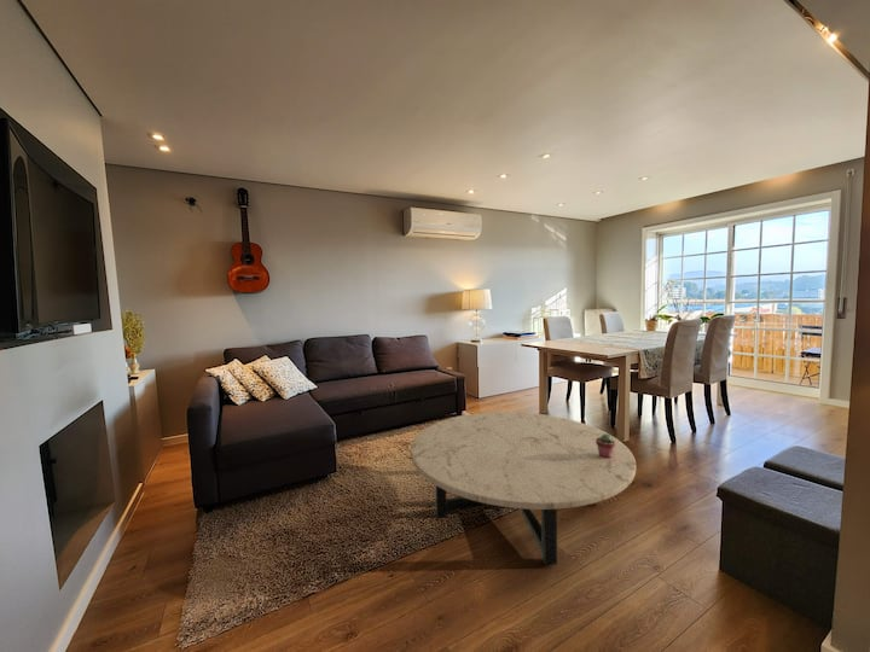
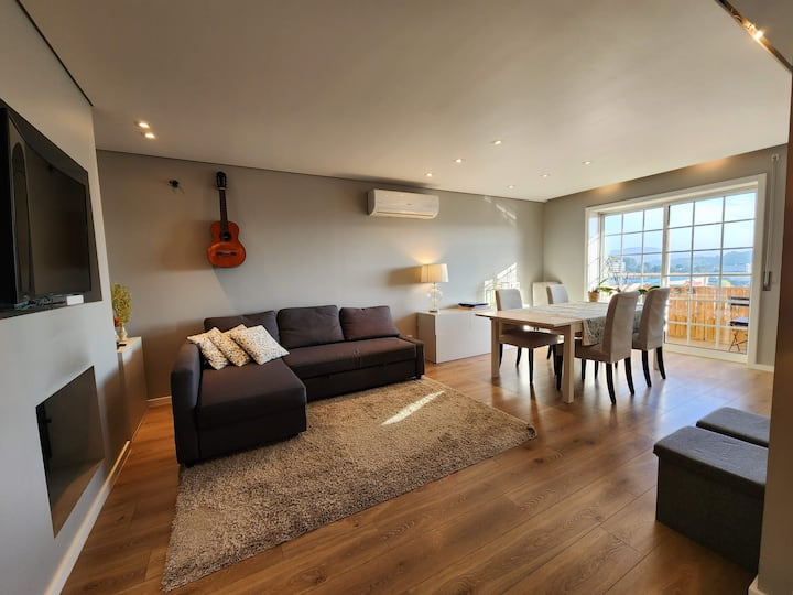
- coffee table (516, 476)
- potted succulent (605, 444)
